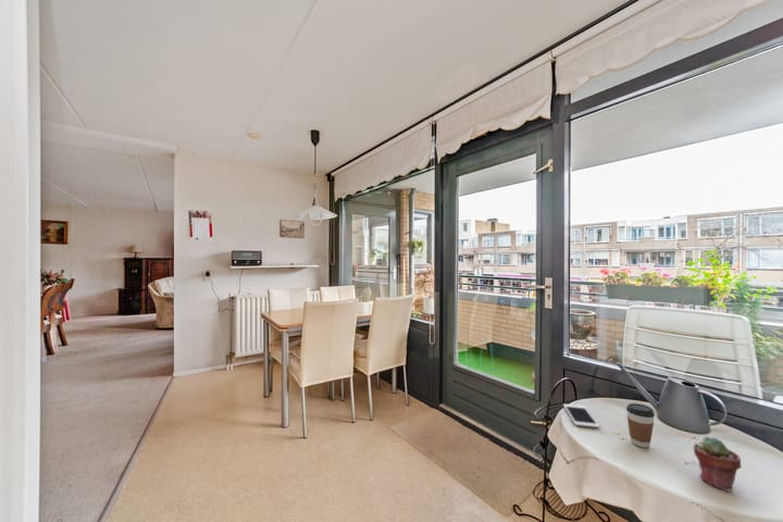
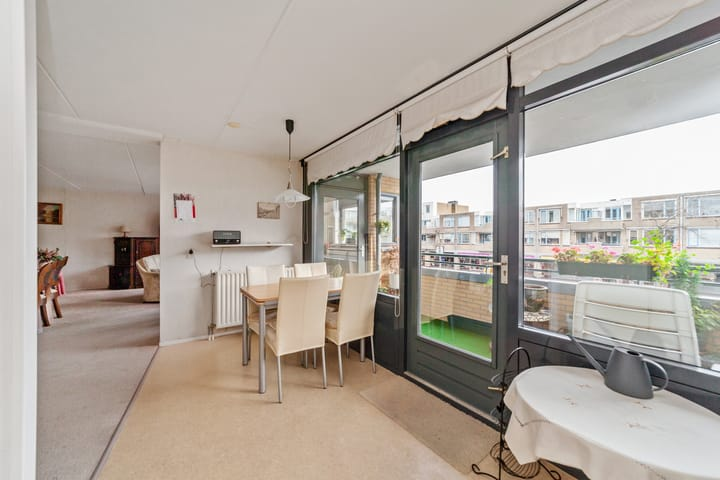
- cell phone (580, 414)
- potted succulent (716, 460)
- coffee cup (639, 424)
